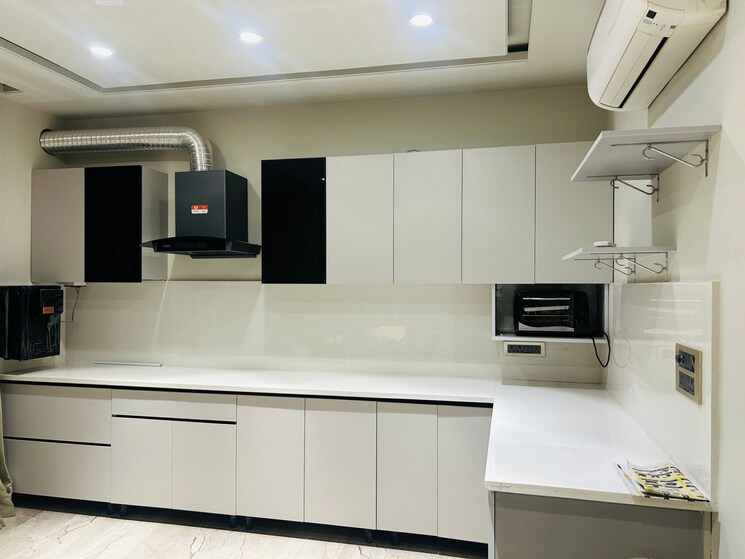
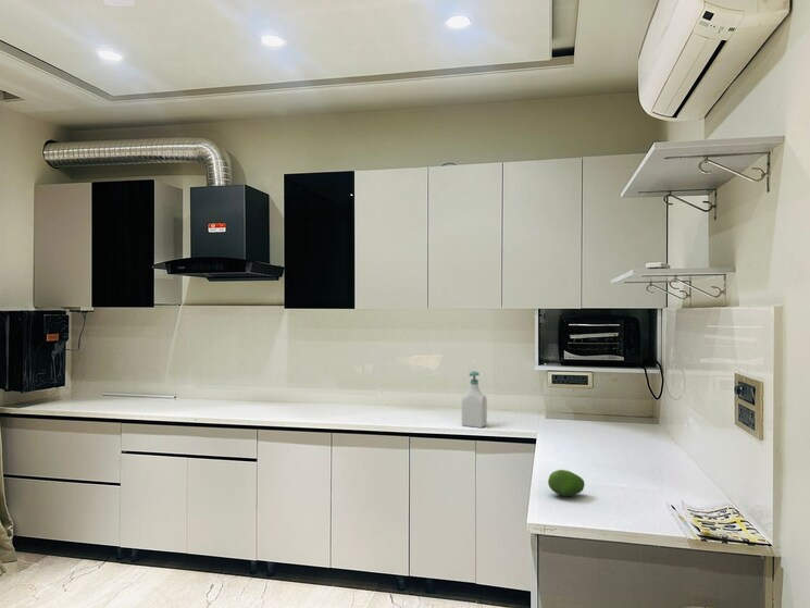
+ fruit (565, 482)
+ soap bottle (473, 398)
